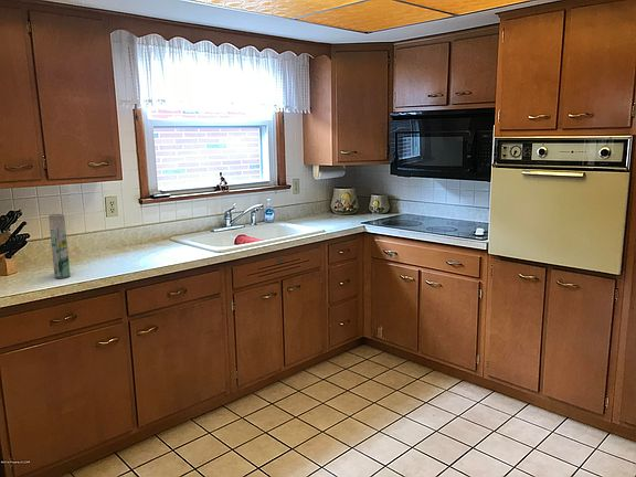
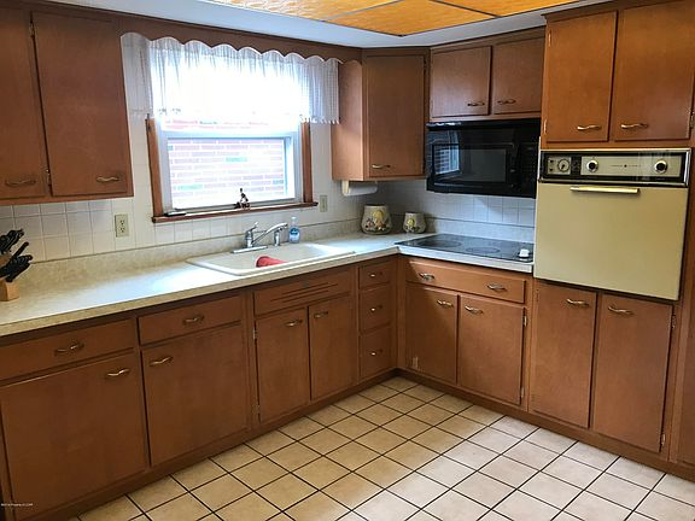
- aerosol can (59, 244)
